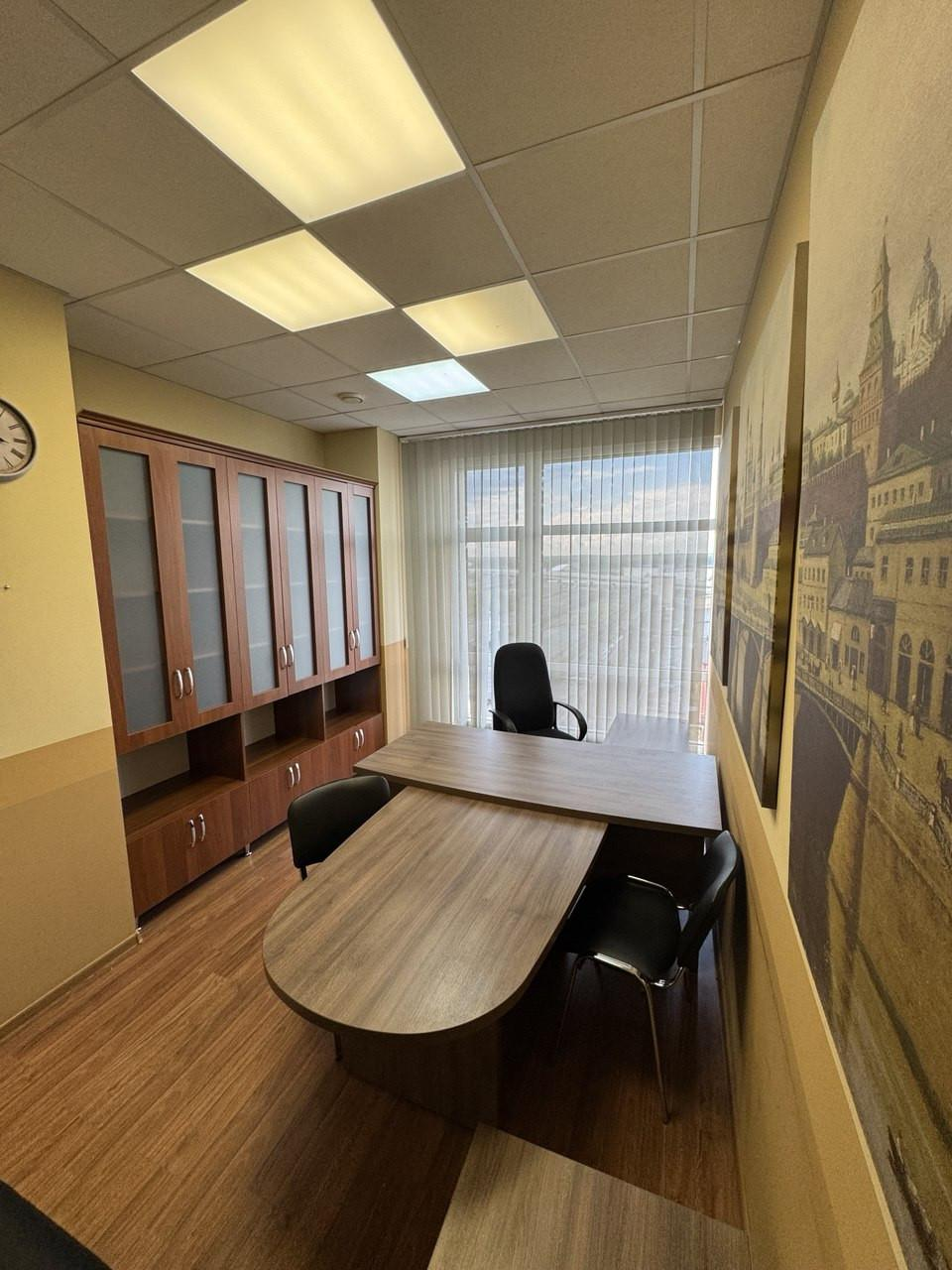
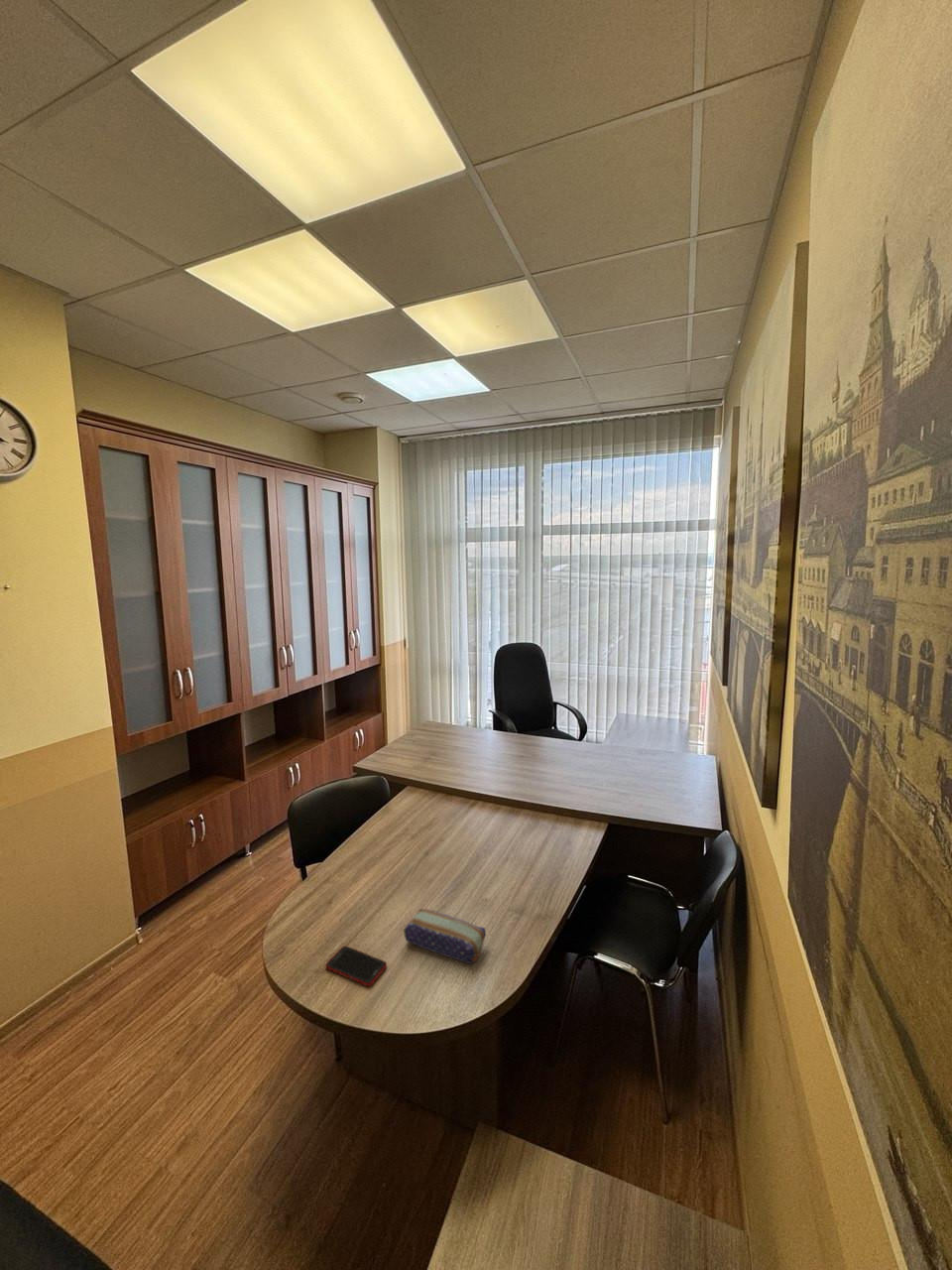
+ cell phone (356, 965)
+ pencil case (444, 934)
